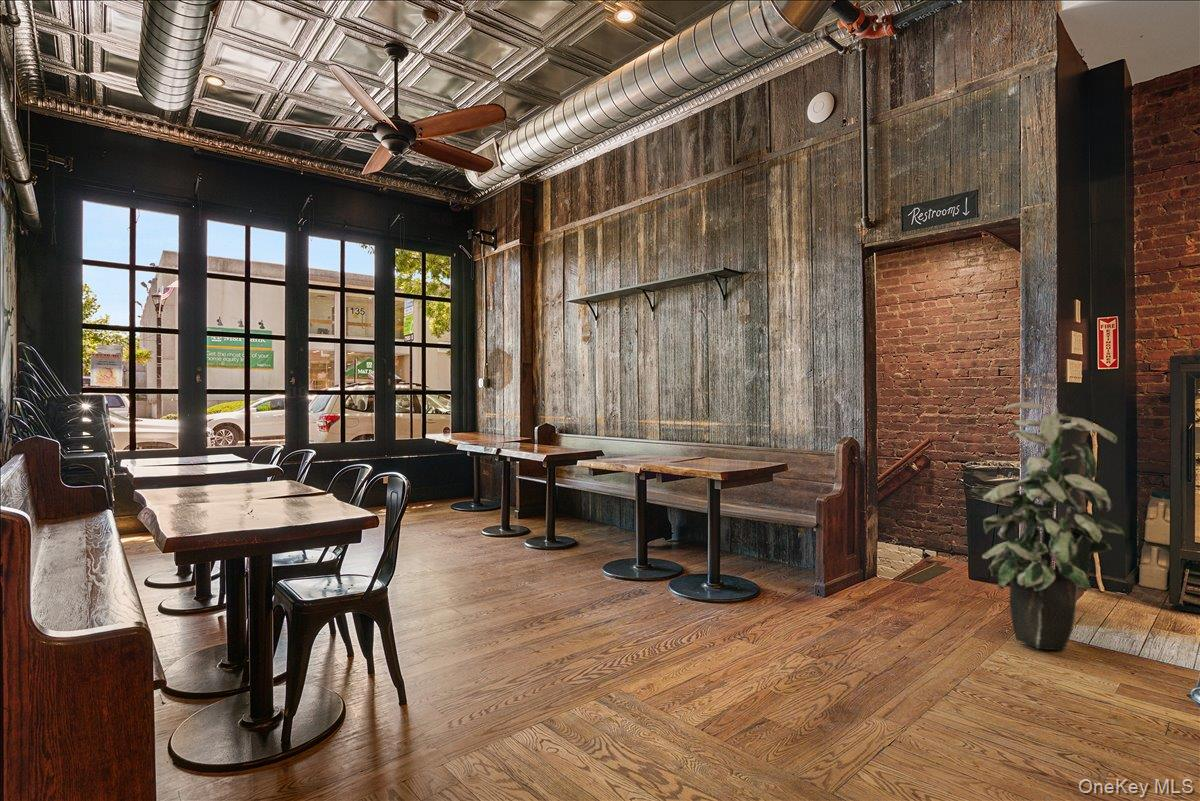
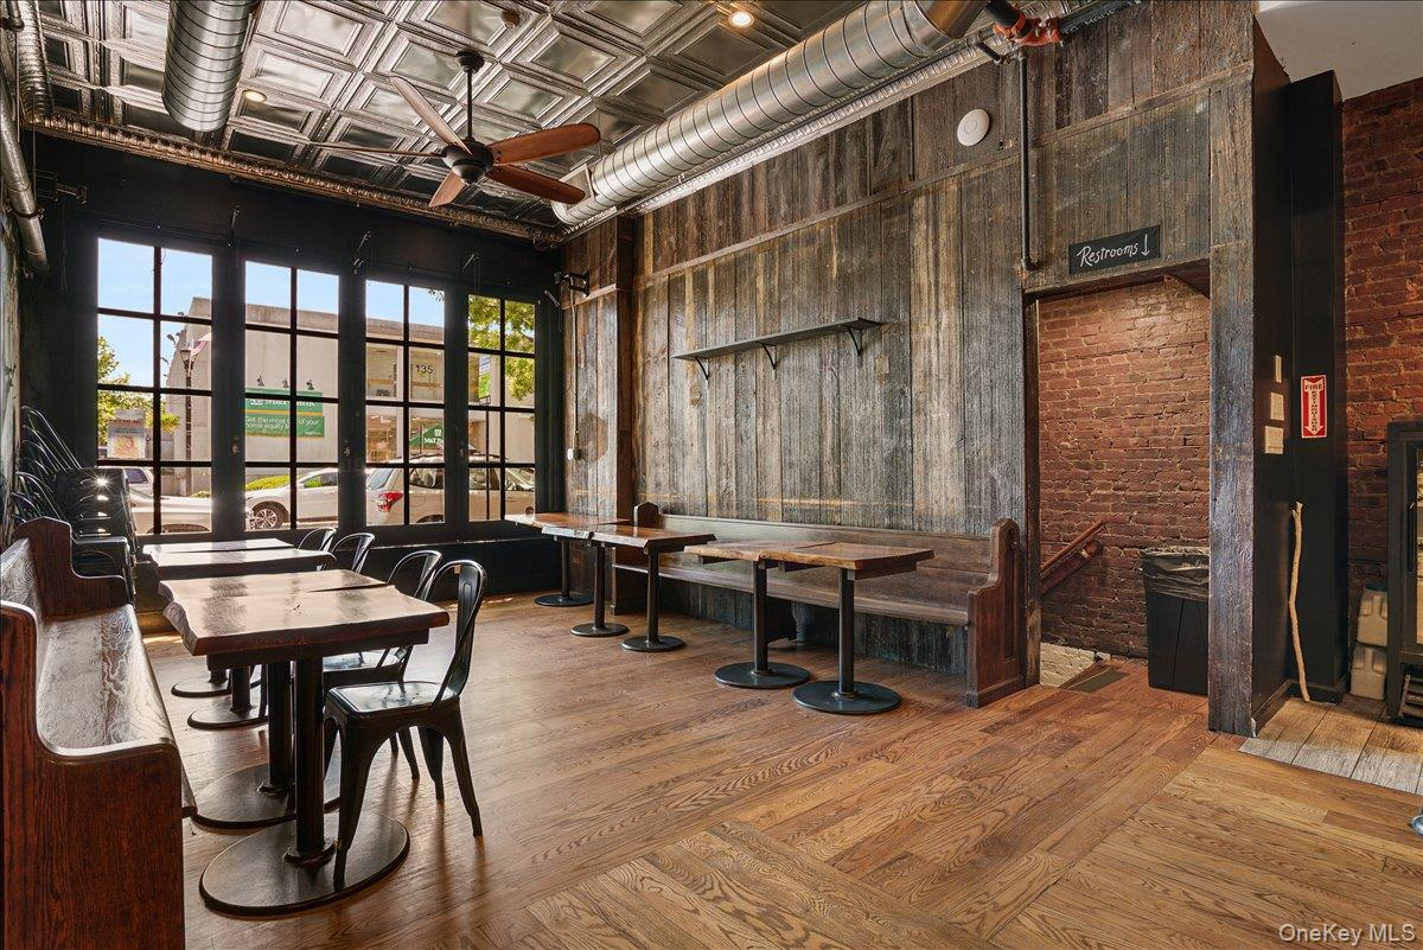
- indoor plant (1040, 522)
